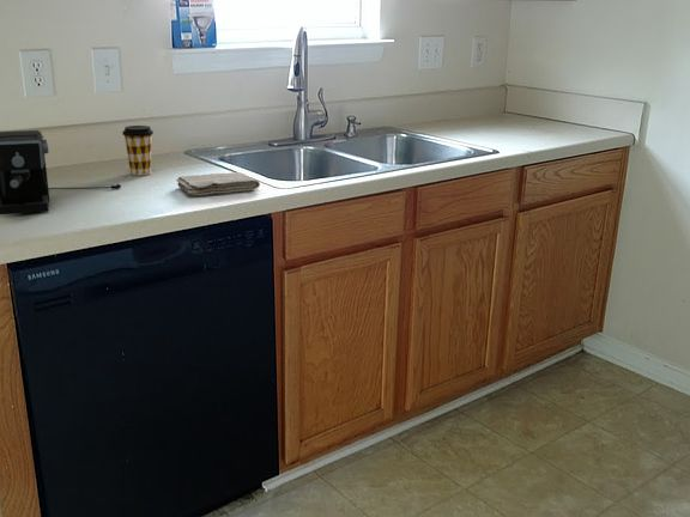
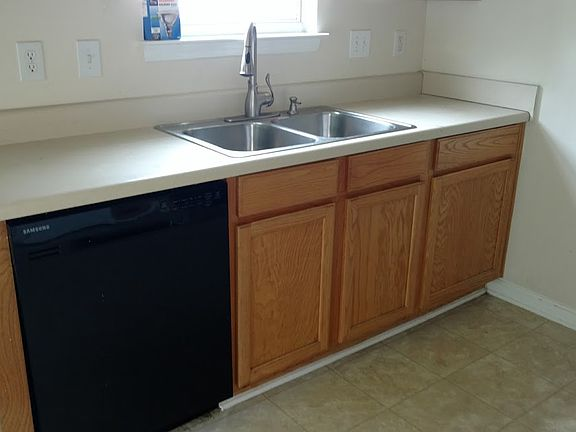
- coffee maker (46, 169)
- washcloth (217, 182)
- coffee cup (139, 150)
